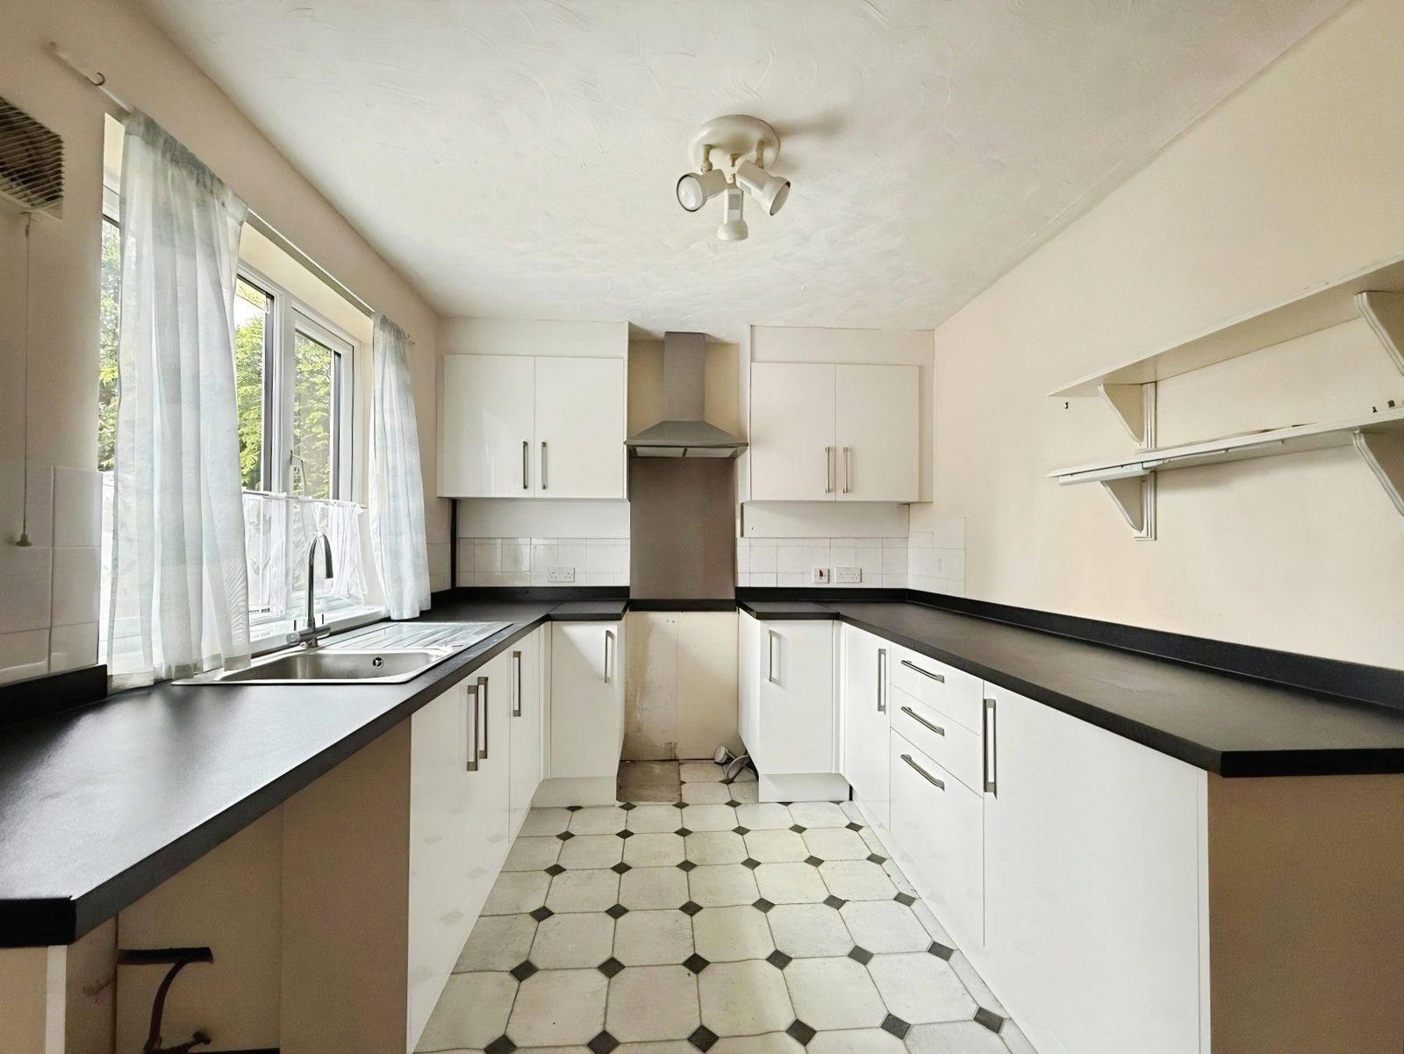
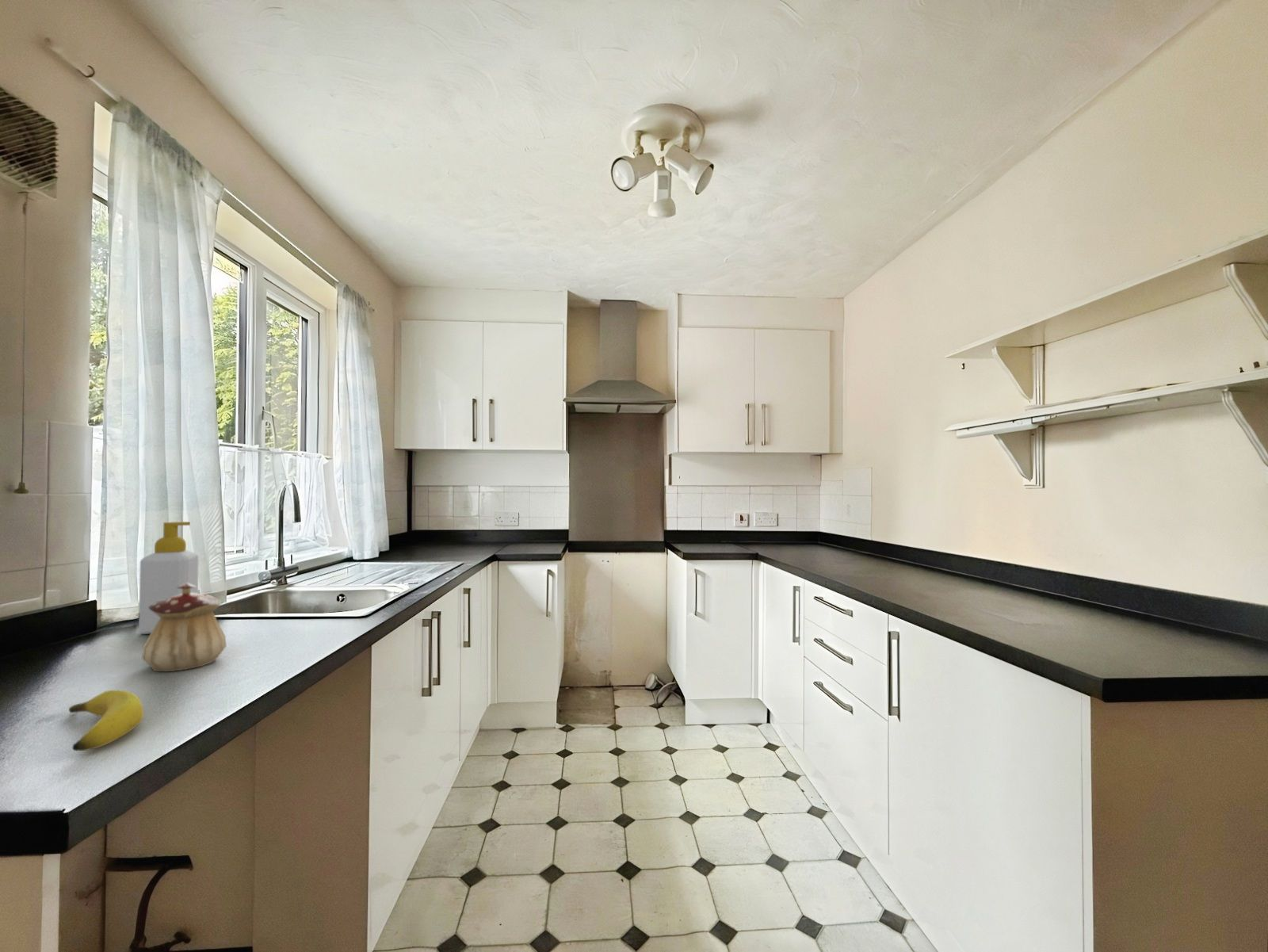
+ soap bottle (170, 575)
+ teapot (185, 623)
+ banana (102, 712)
